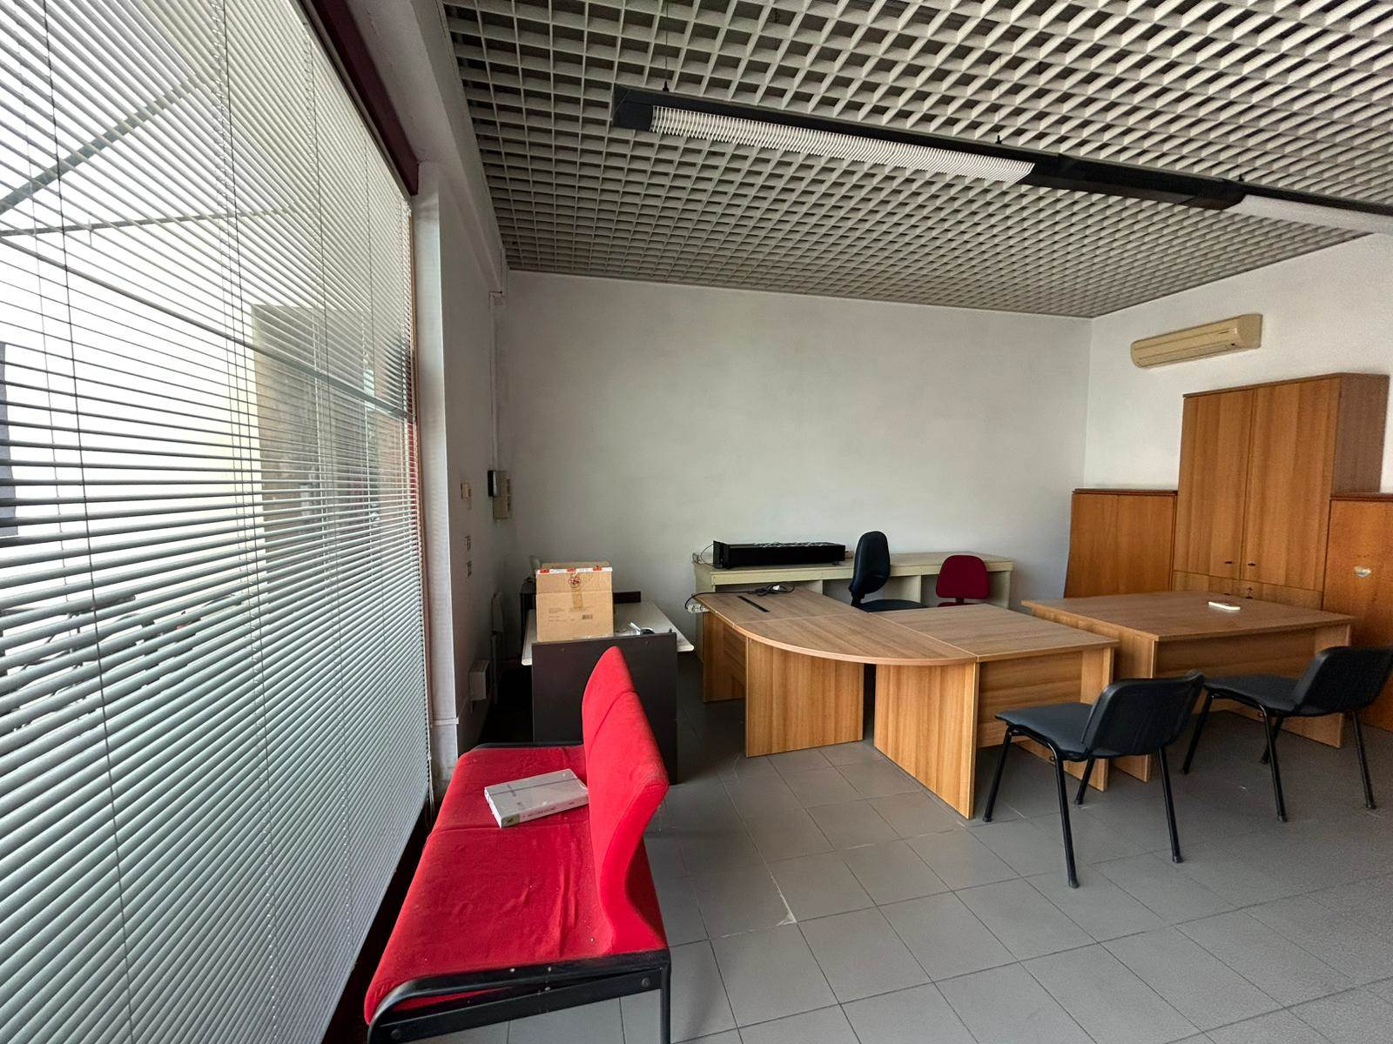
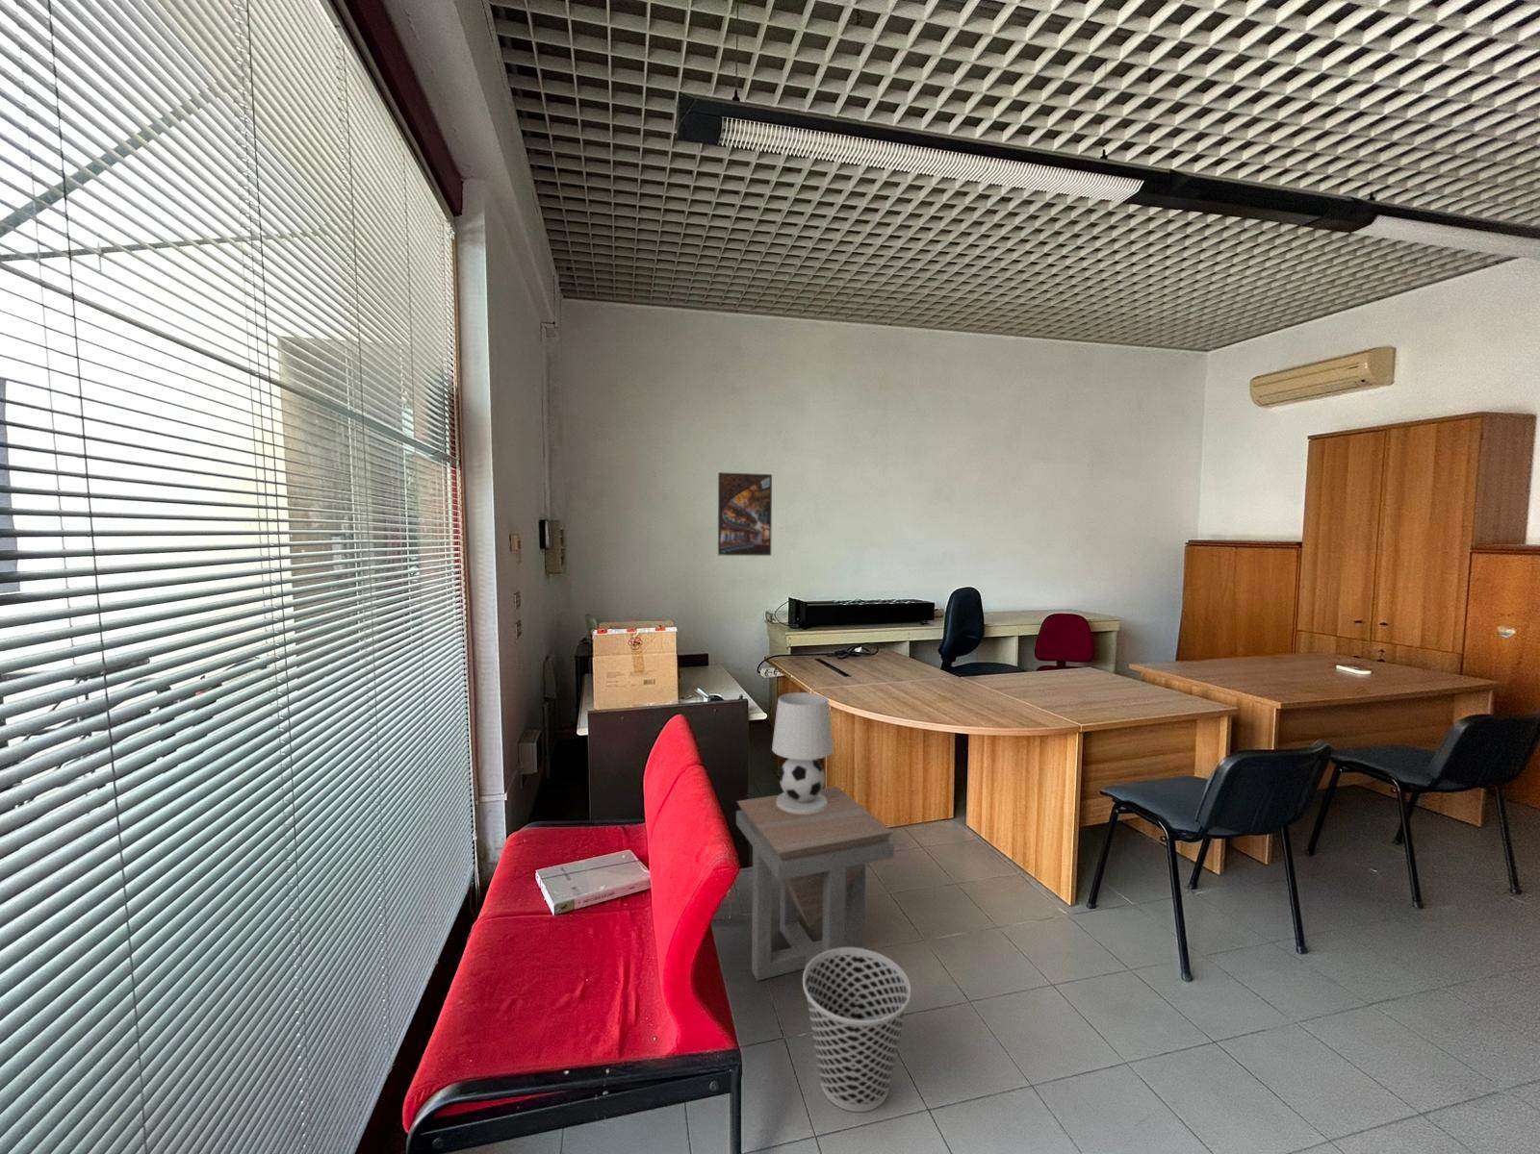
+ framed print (745, 514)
+ wastebasket (855, 1030)
+ side table (810, 889)
+ table lamp (802, 750)
